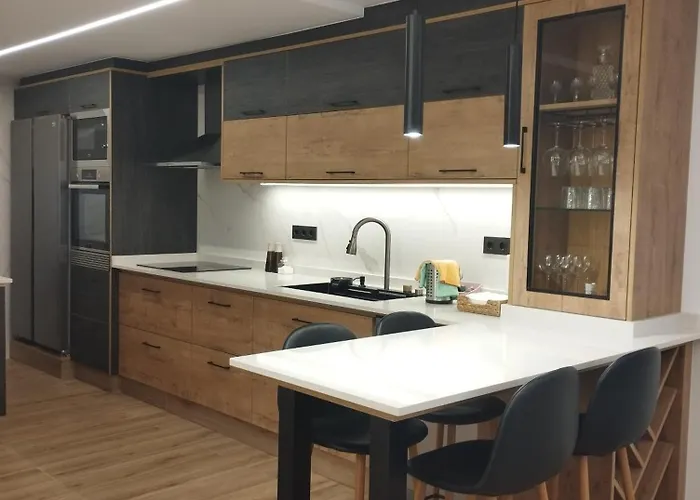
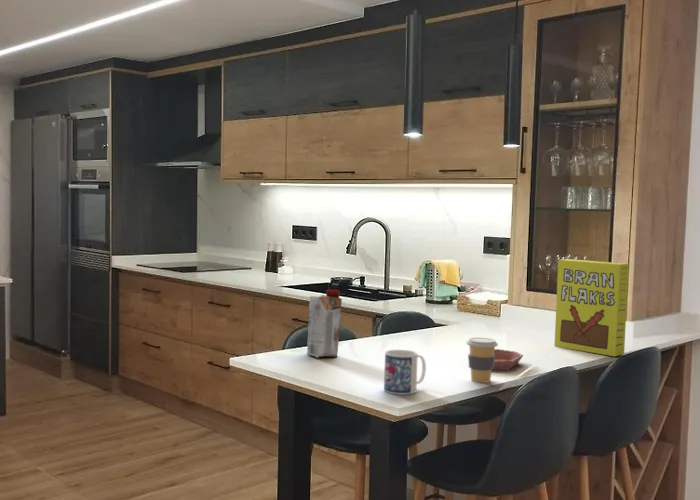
+ coffee cup (481, 360)
+ juice carton (323, 322)
+ bowl (496, 360)
+ mug (406, 370)
+ cereal box (590, 306)
